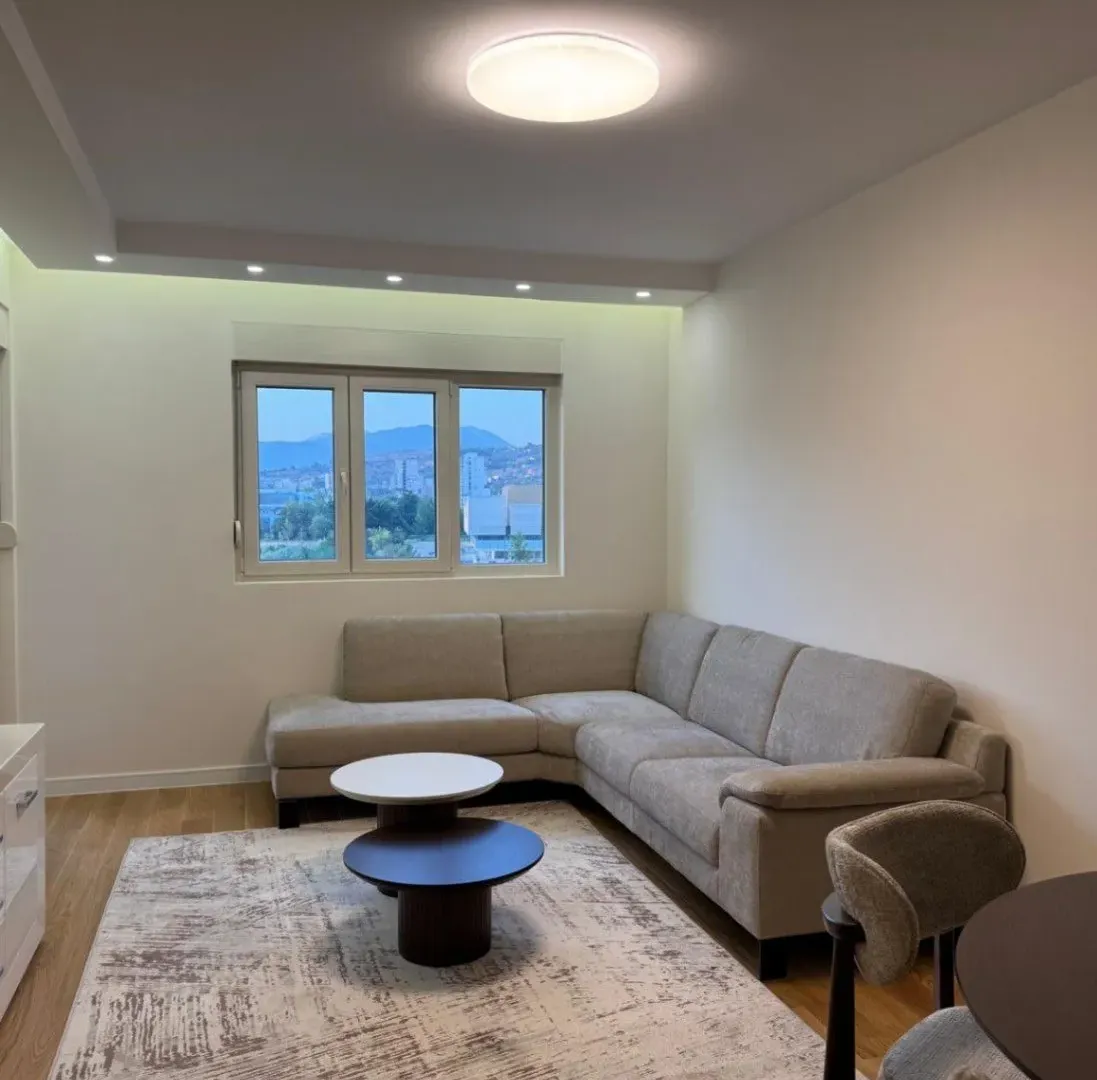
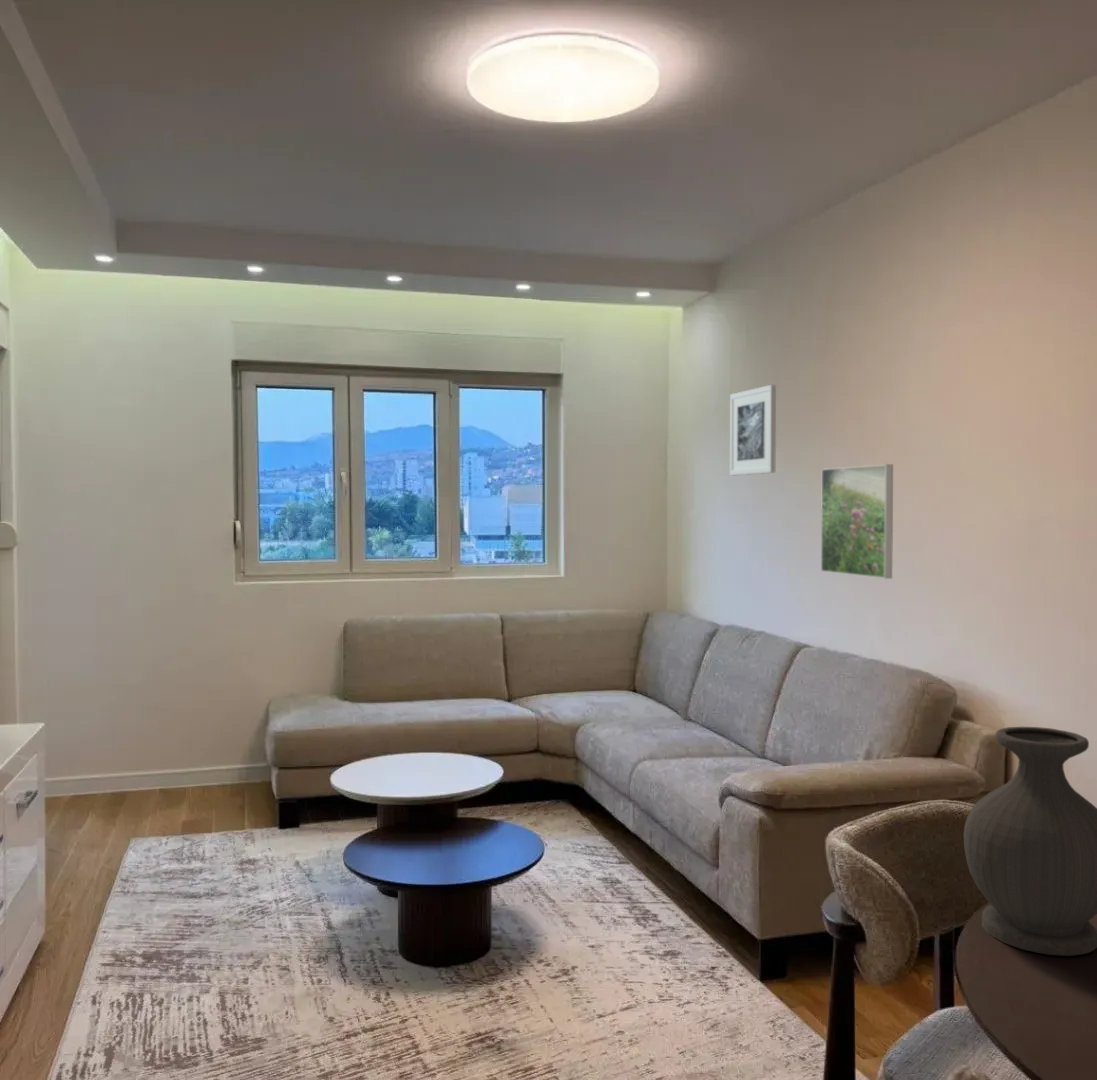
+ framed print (855, 520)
+ vase (1039, 834)
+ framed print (751, 431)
